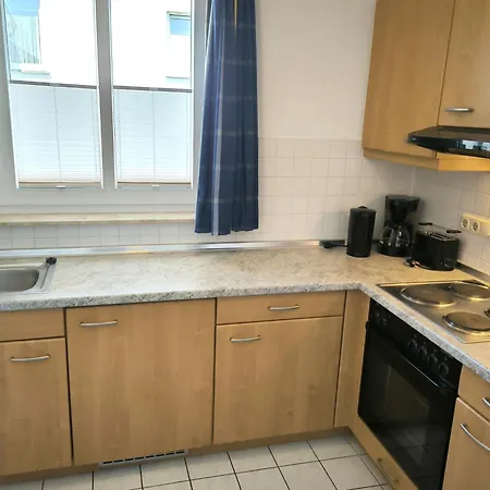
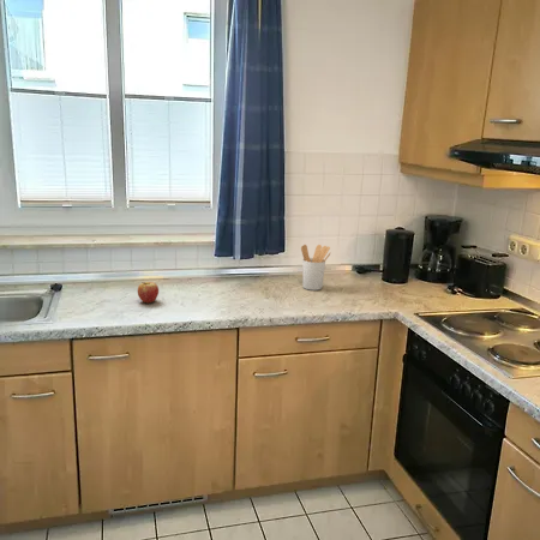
+ fruit (148, 290)
+ utensil holder (316, 265)
